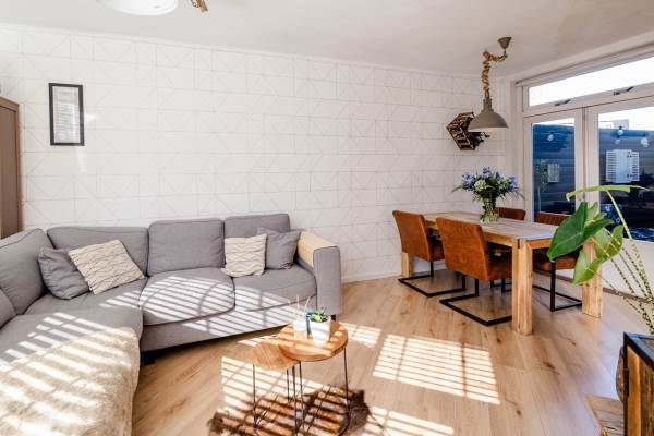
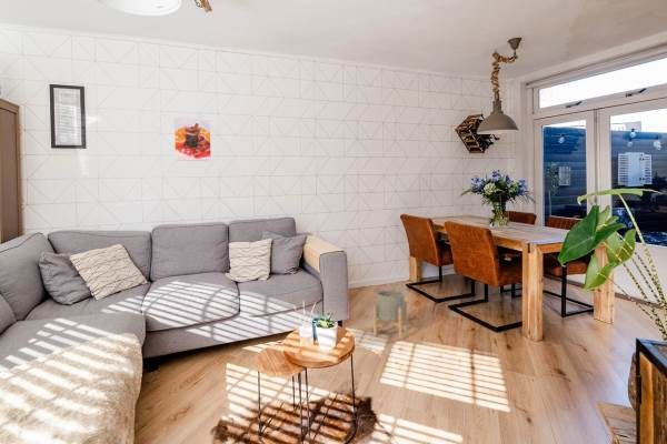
+ planter (390, 313)
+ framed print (192, 139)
